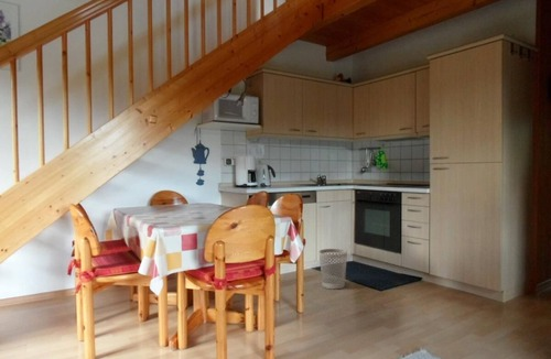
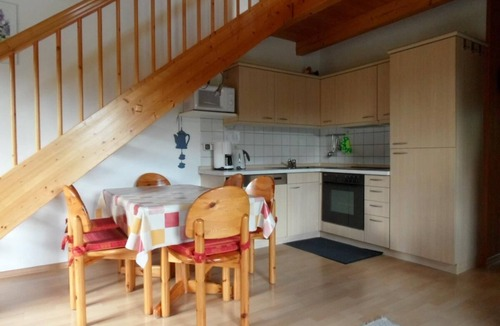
- wastebasket (333, 269)
